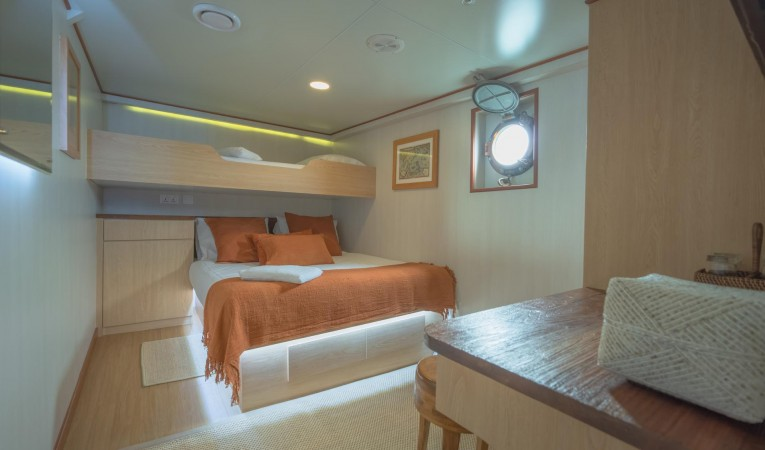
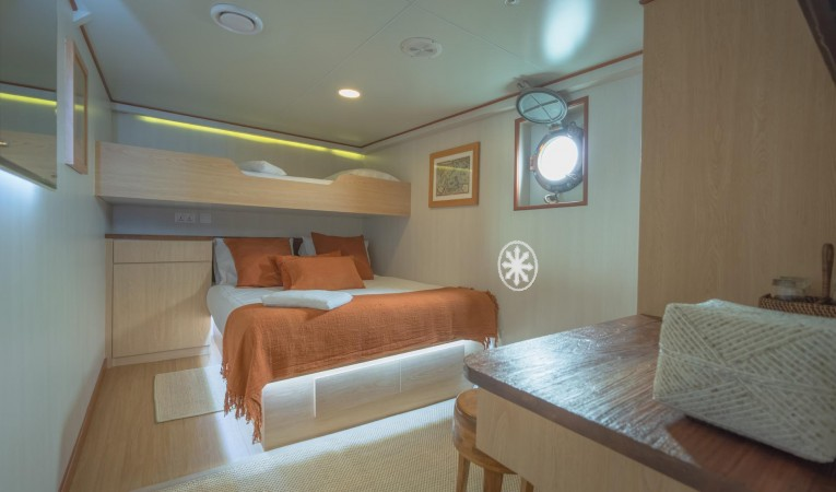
+ medallion (516, 266)
